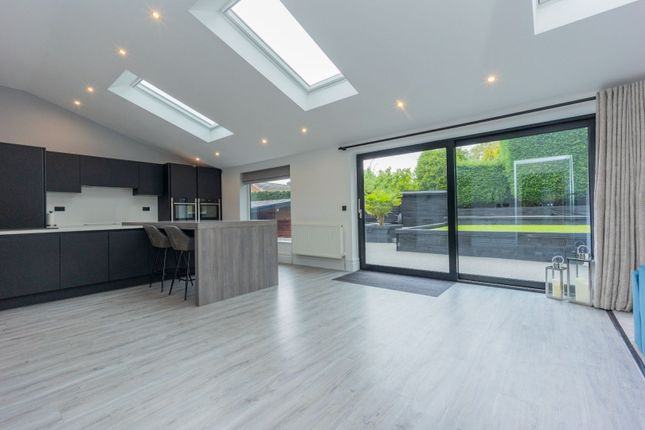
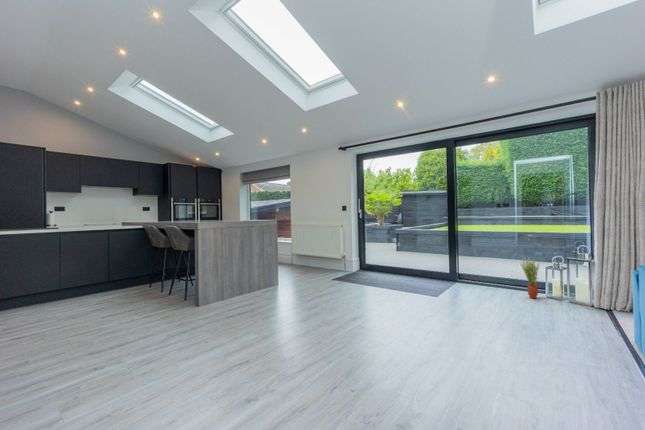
+ potted plant (529, 277)
